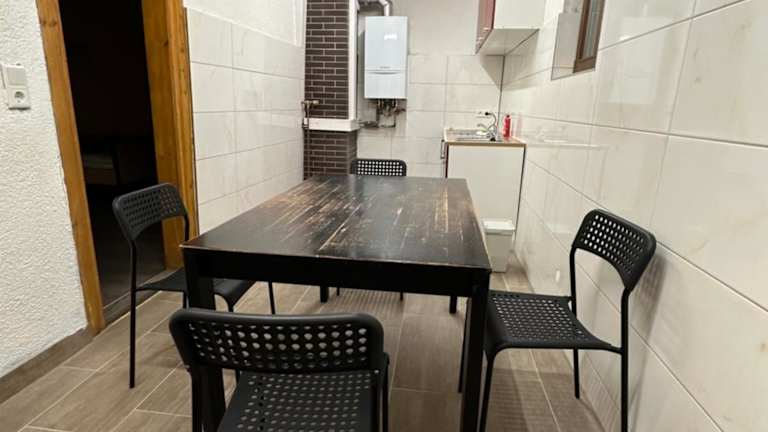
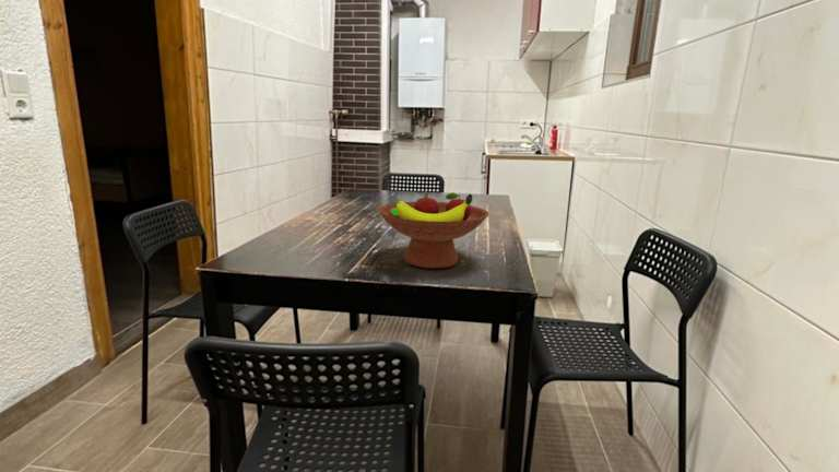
+ fruit bowl (432, 226)
